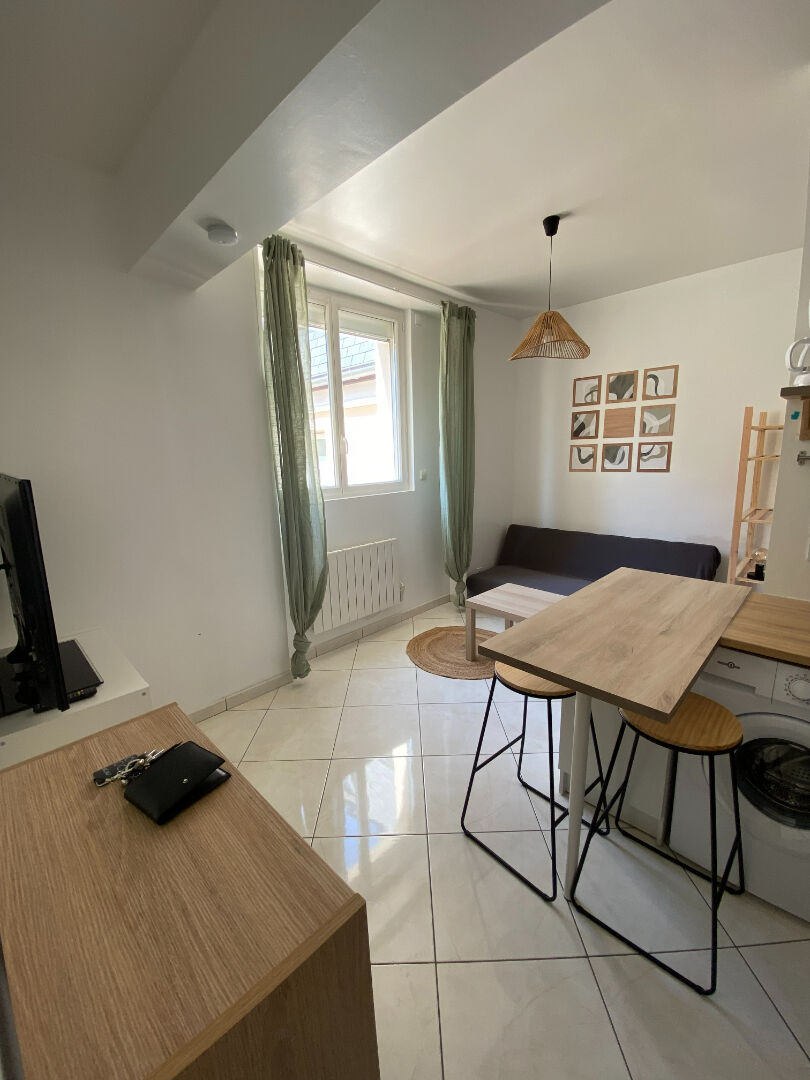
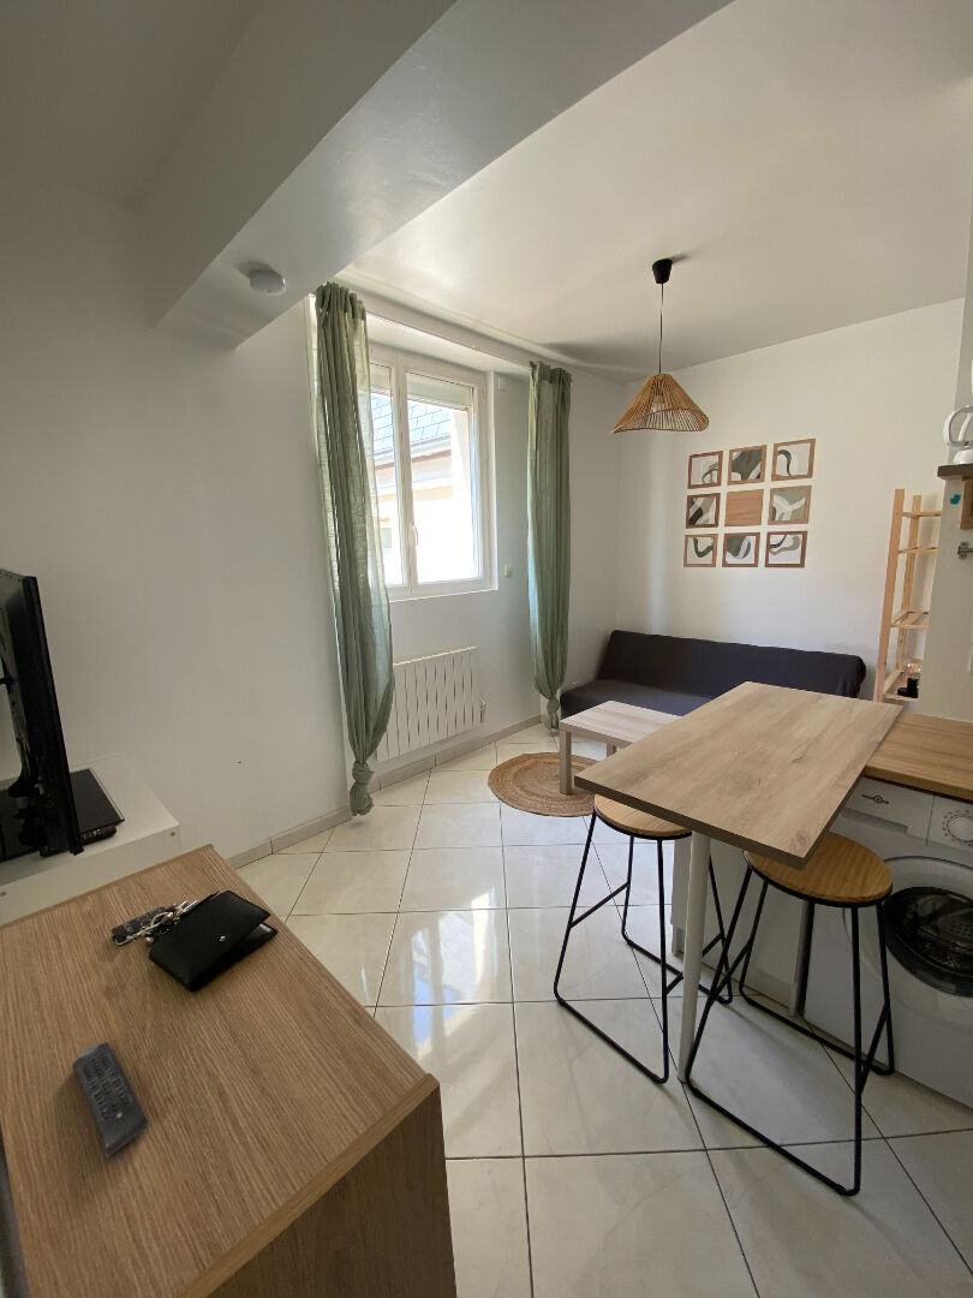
+ remote control (105, 1089)
